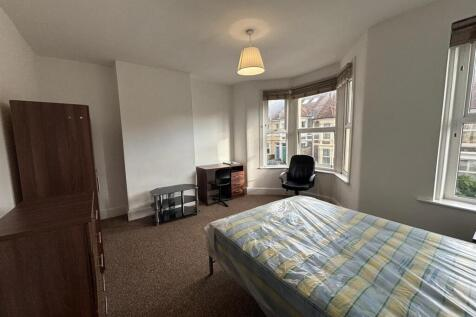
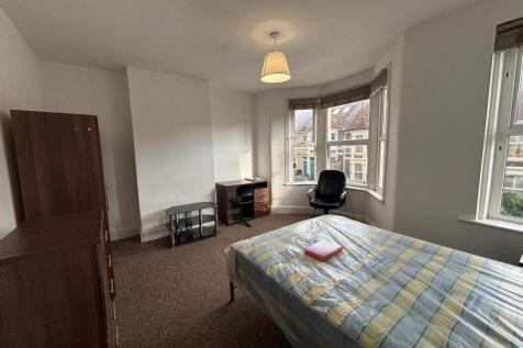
+ hardback book (323, 249)
